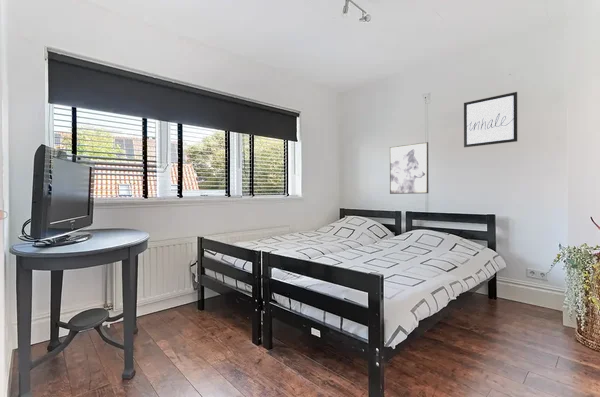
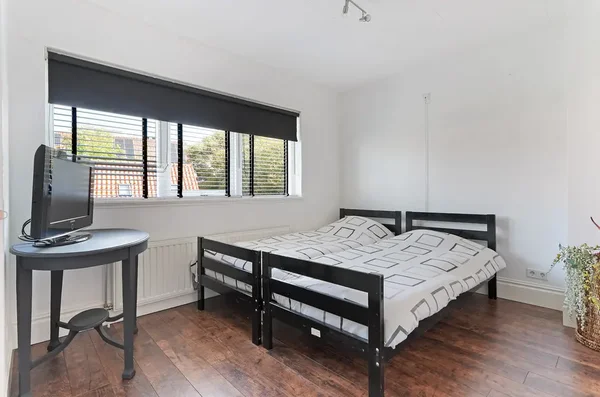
- wall art (408, 169)
- wall art (489, 121)
